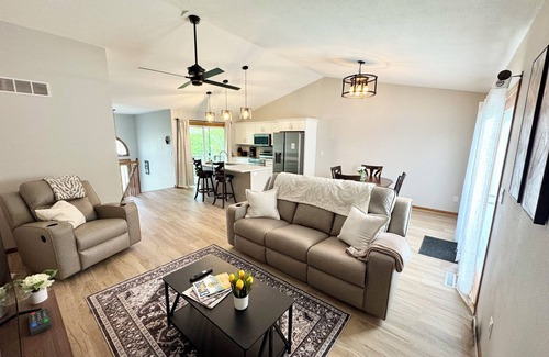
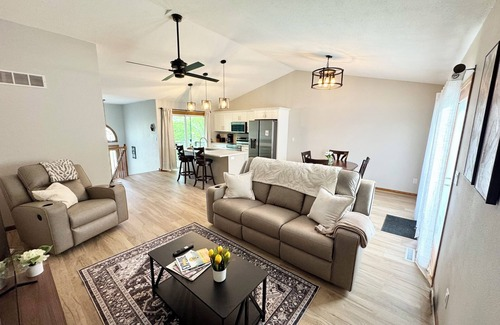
- remote control (40, 320)
